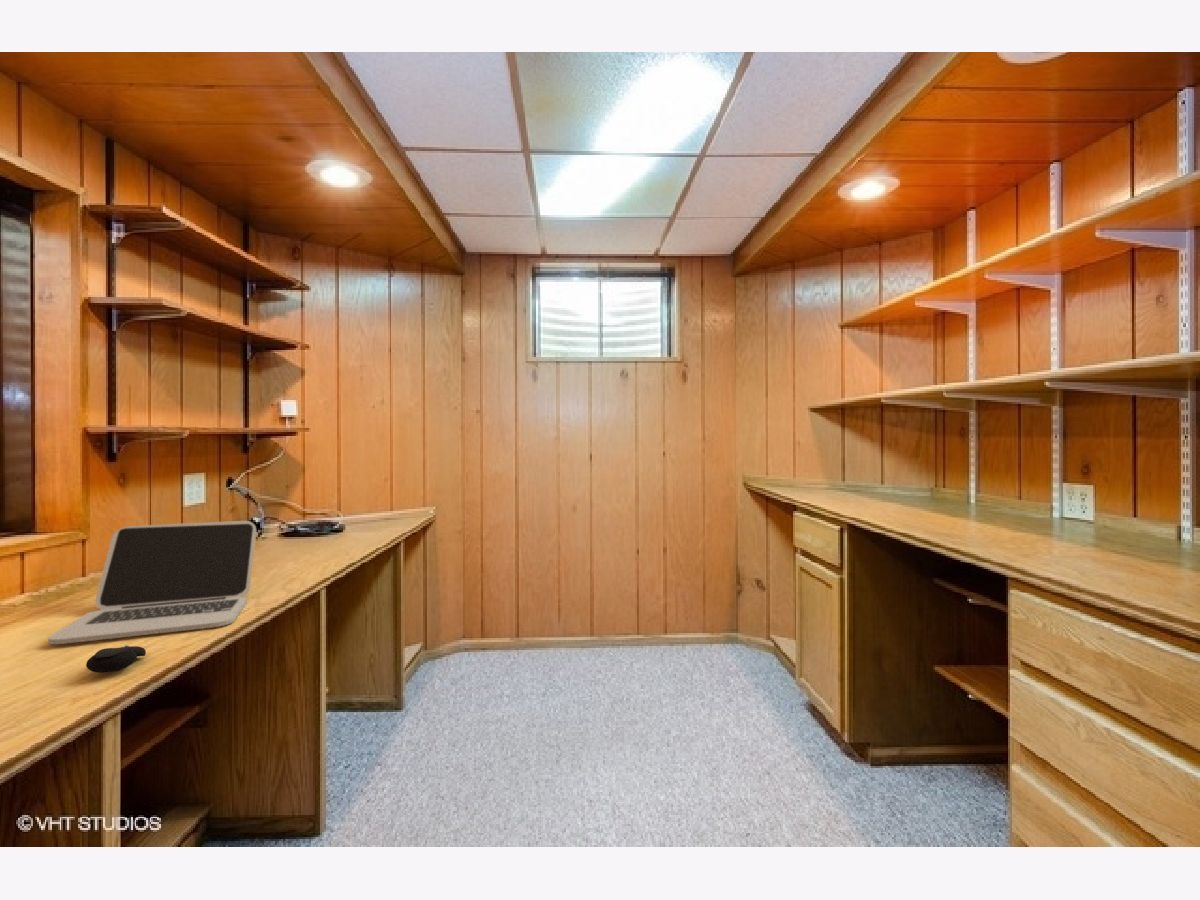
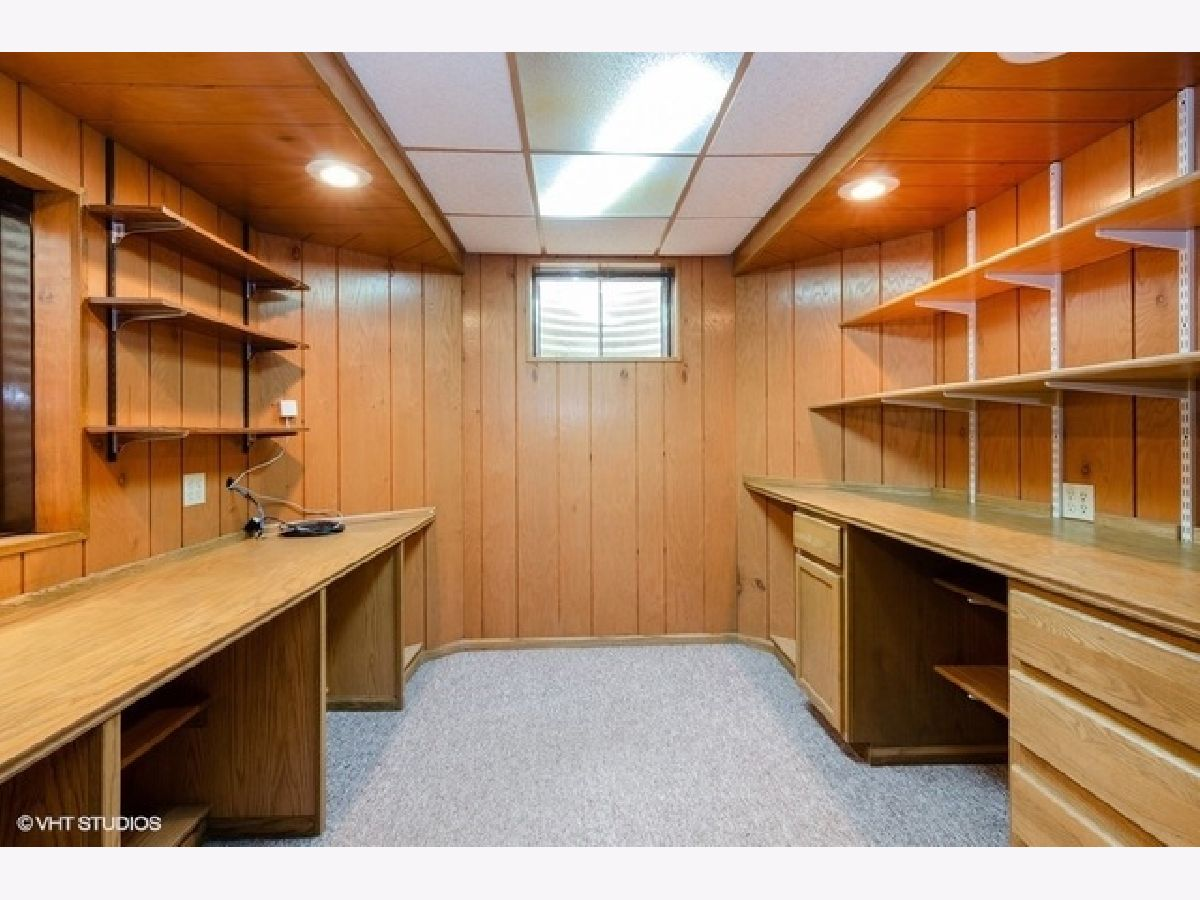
- computer mouse (116, 656)
- laptop (168, 572)
